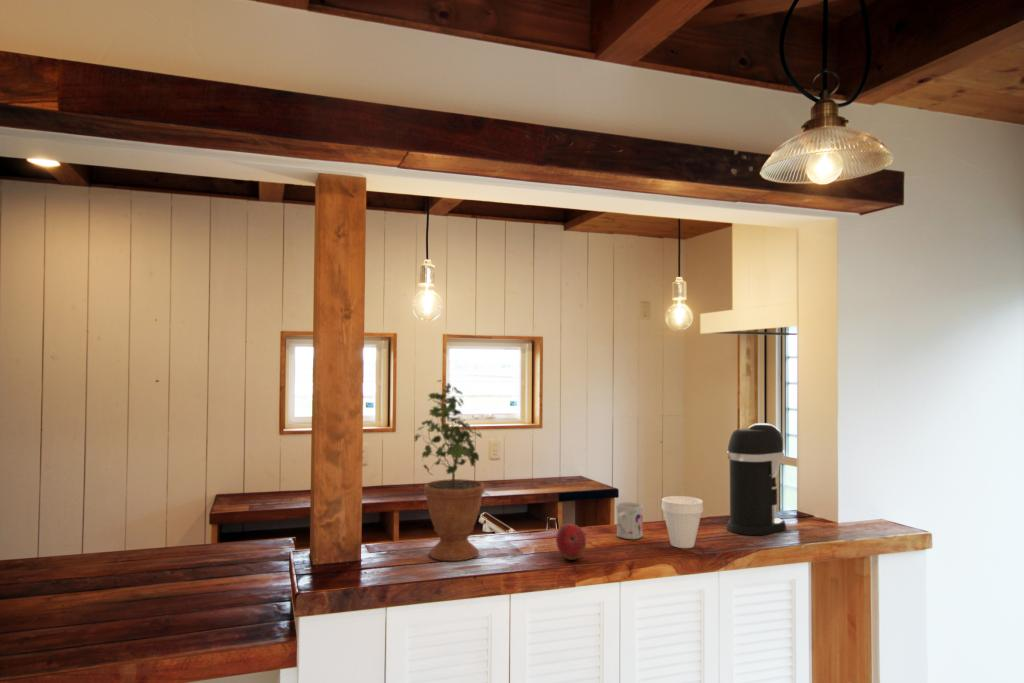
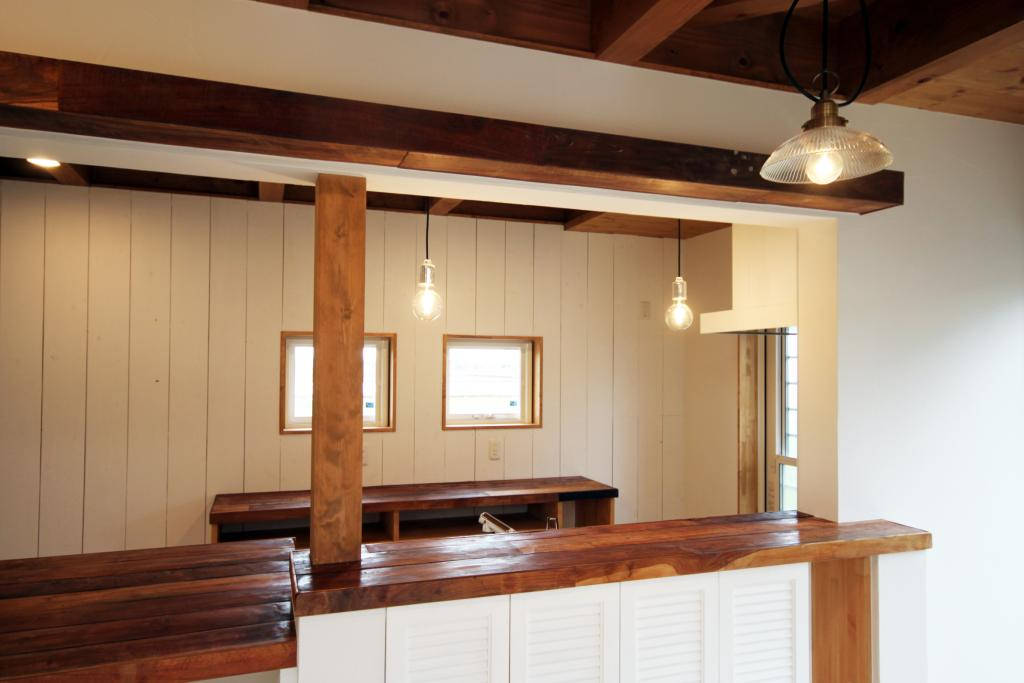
- coffee maker (755, 475)
- fruit (570, 540)
- mug (627, 521)
- cup (682, 522)
- potted plant (446, 466)
